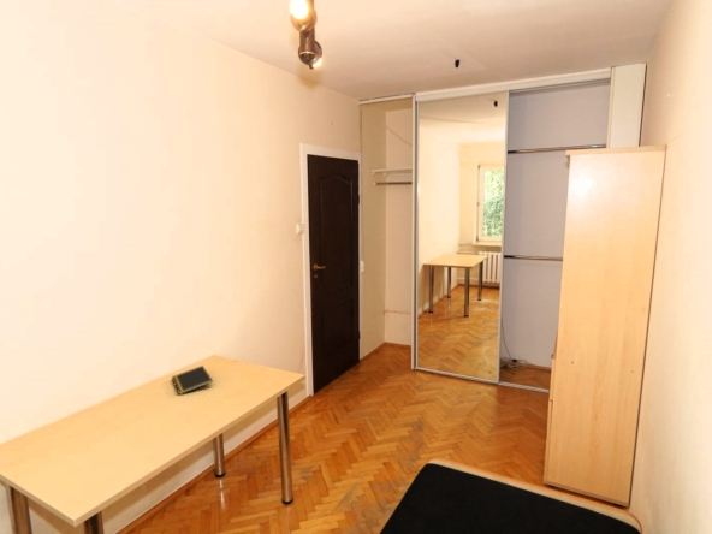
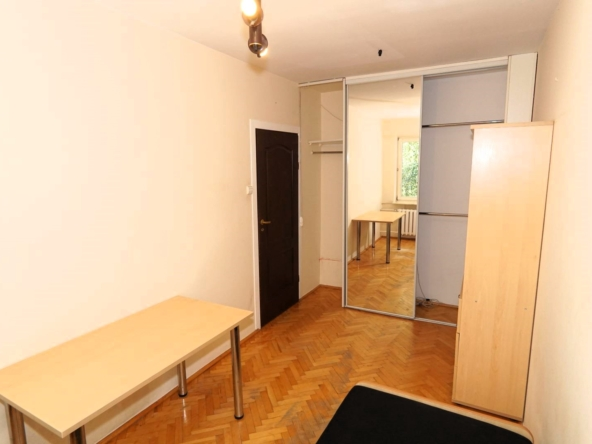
- notepad (191, 379)
